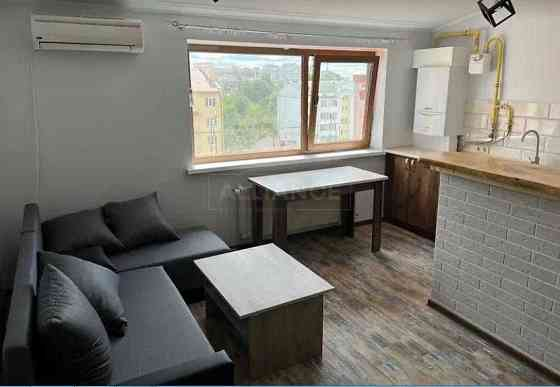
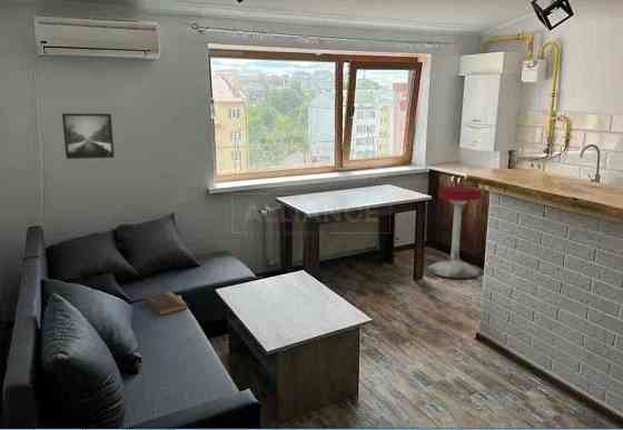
+ stool (455, 230)
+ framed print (88, 136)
+ book (165, 302)
